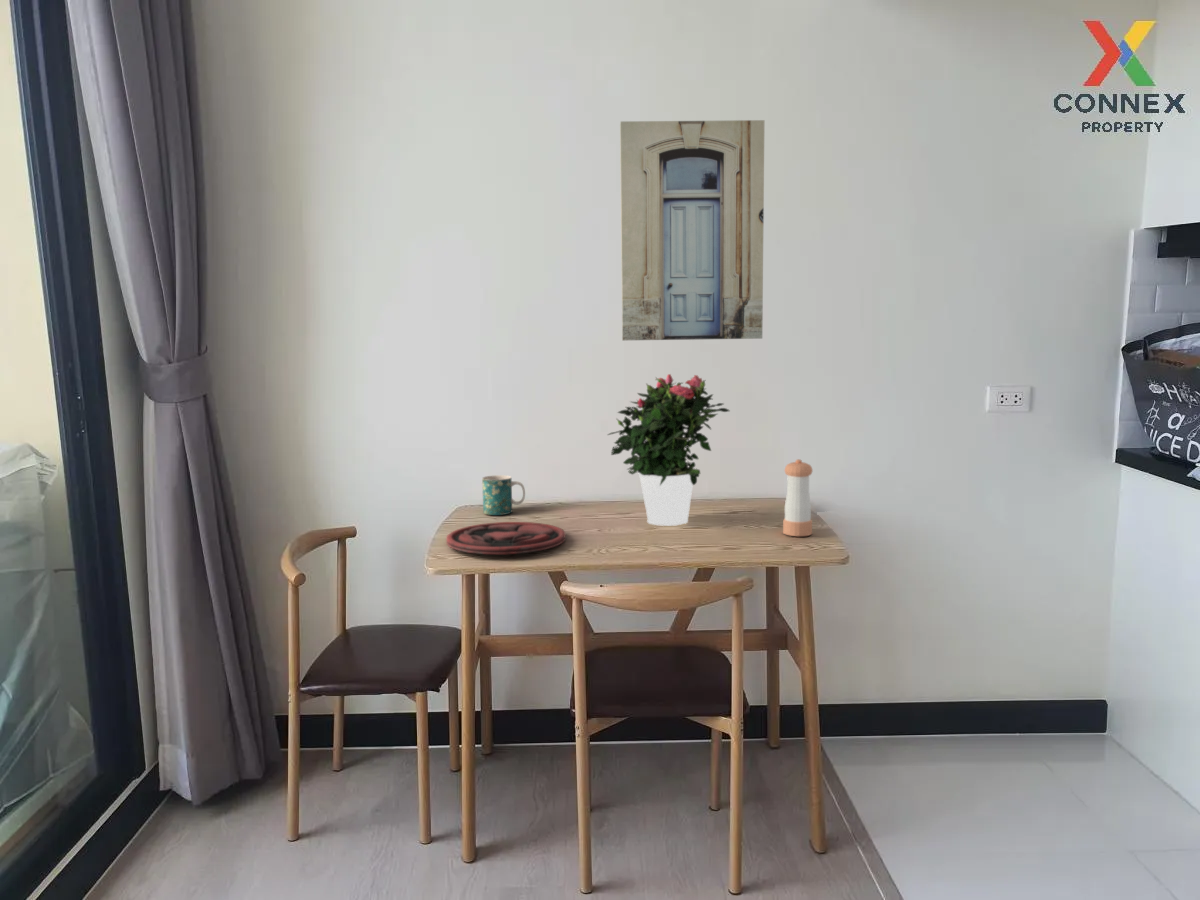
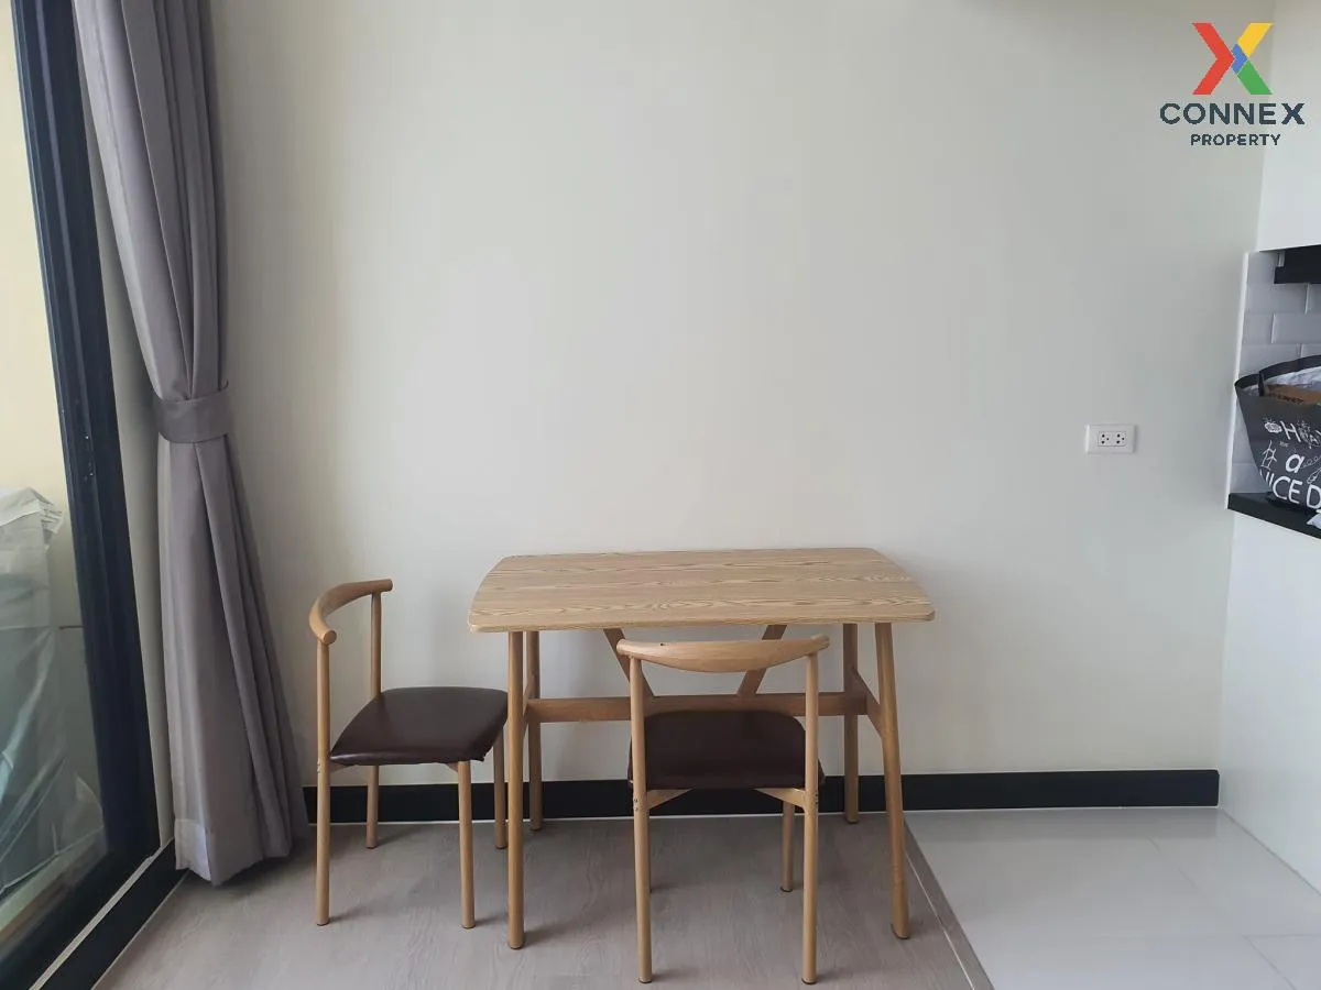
- wall art (691, 232)
- potted flower (670, 449)
- plate (506, 536)
- pepper shaker (798, 496)
- mug (503, 494)
